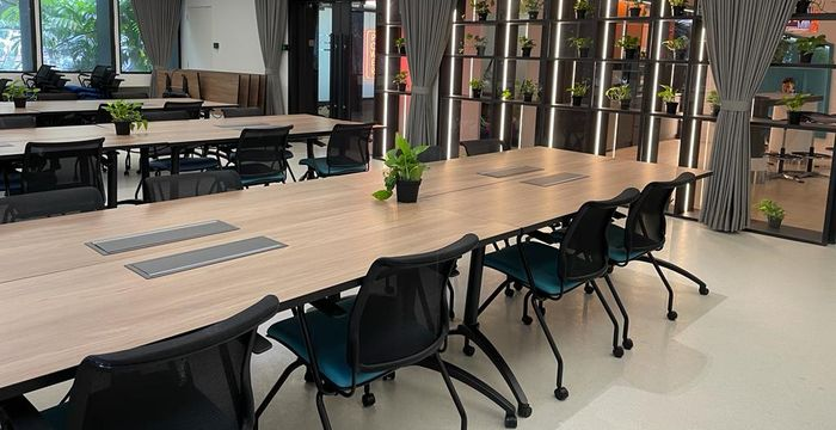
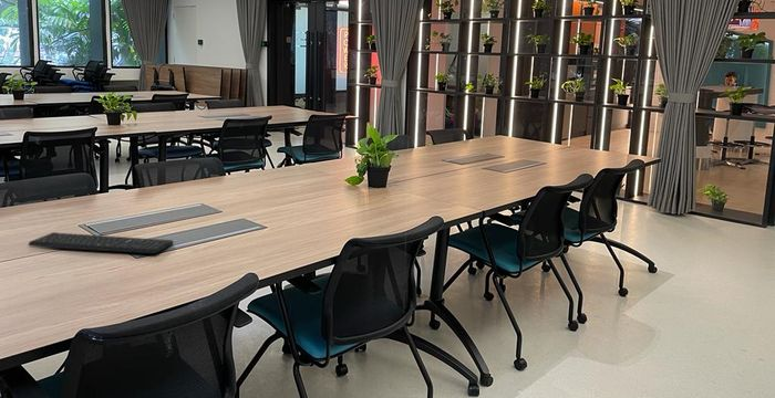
+ keyboard (101, 242)
